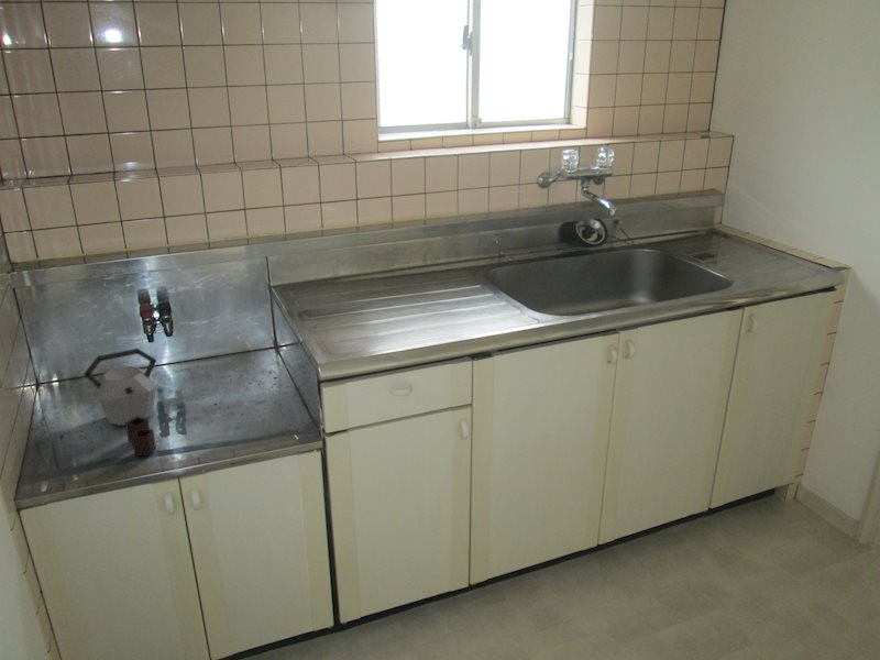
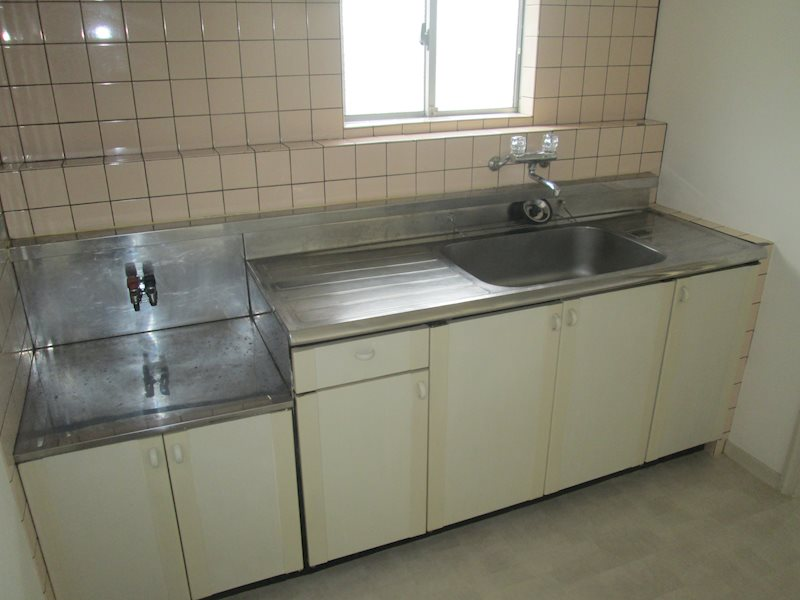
- kettle (130, 397)
